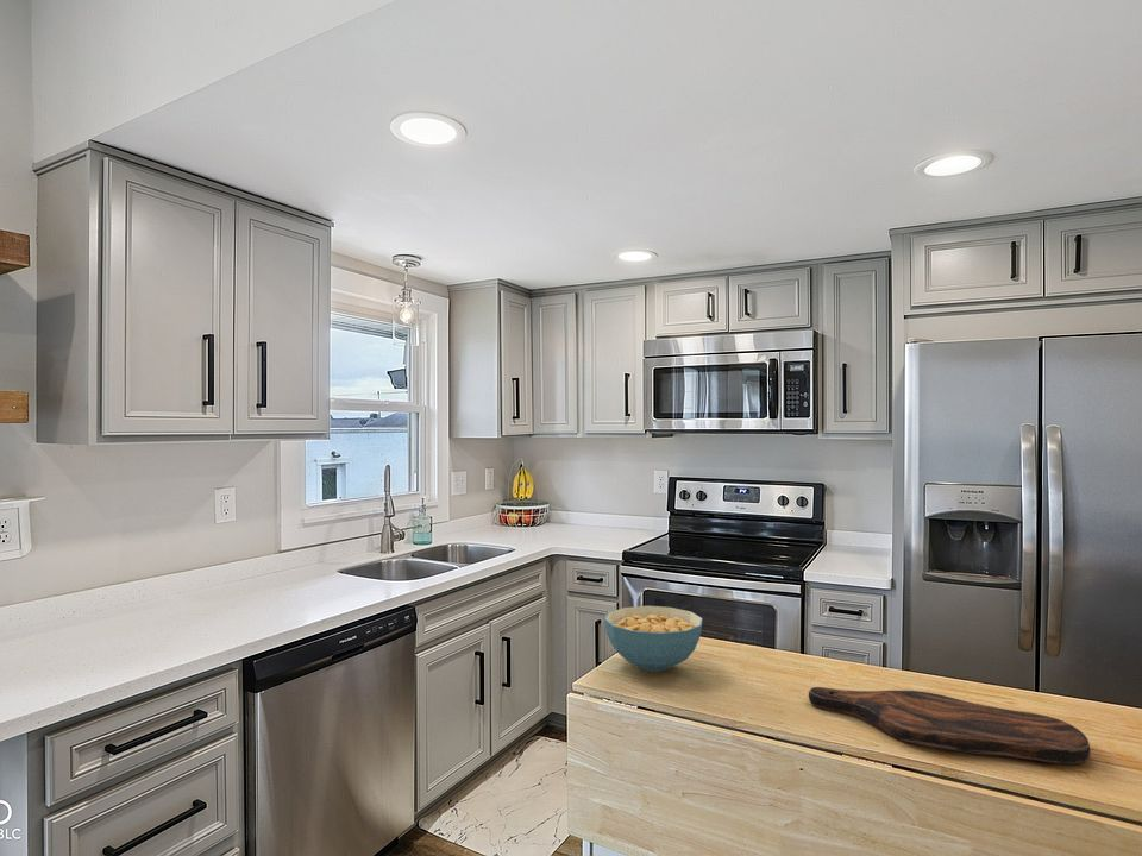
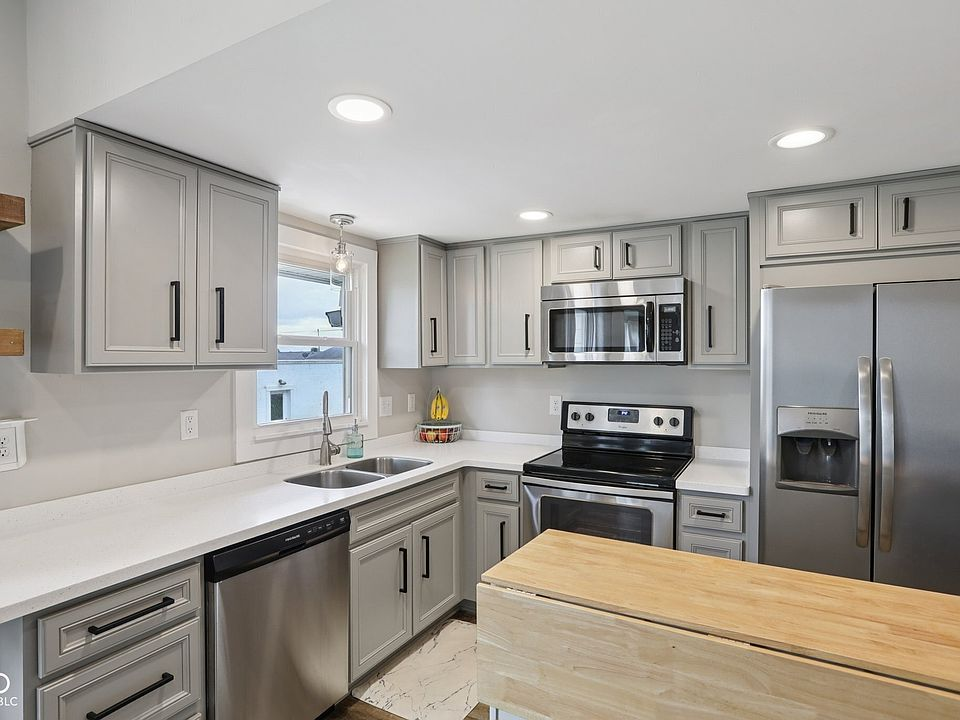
- cutting board (936, 719)
- cereal bowl (653, 642)
